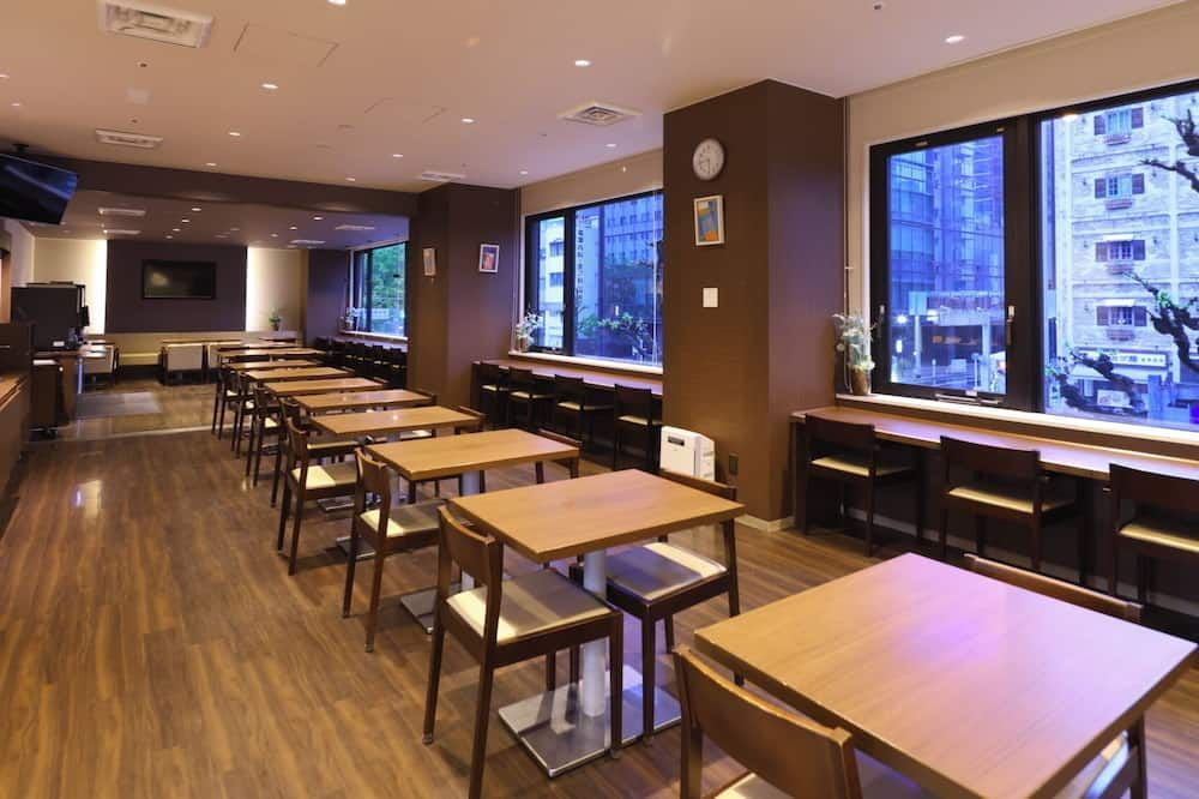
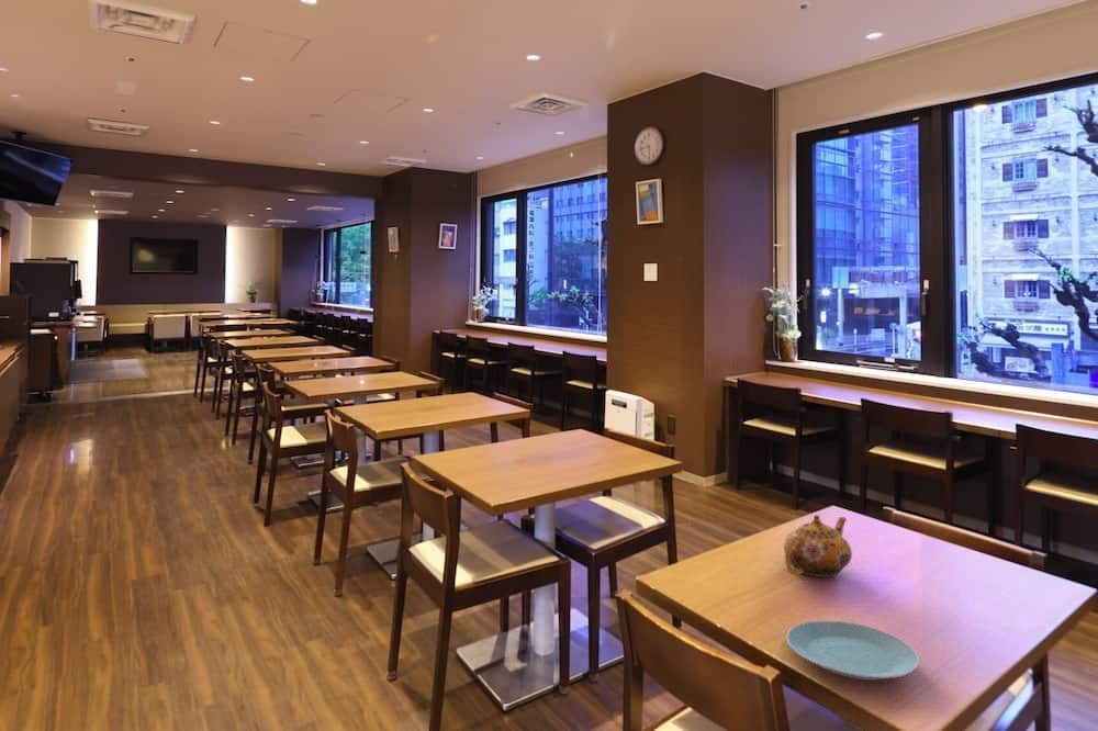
+ teapot (817, 542)
+ plate (850, 652)
